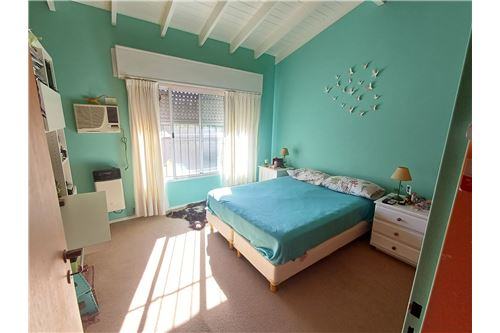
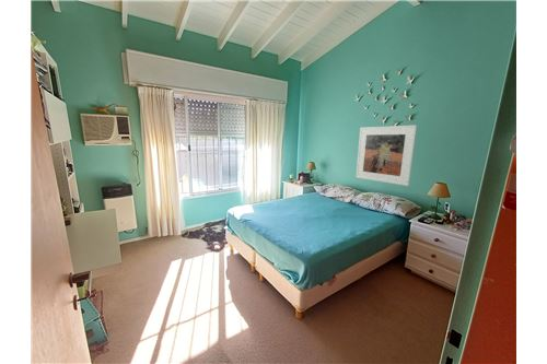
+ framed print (382, 154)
